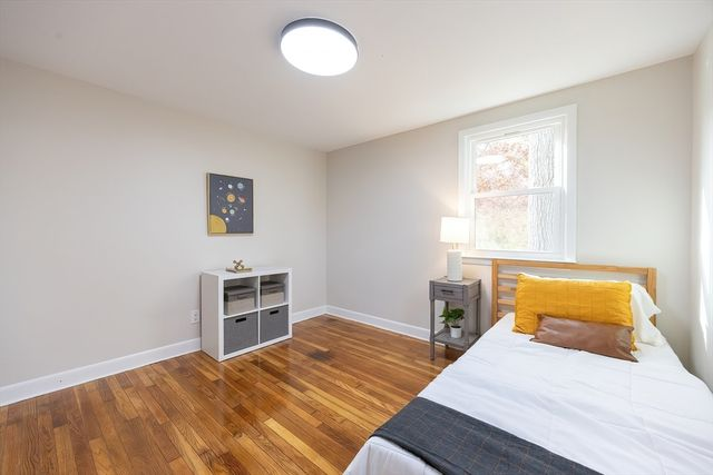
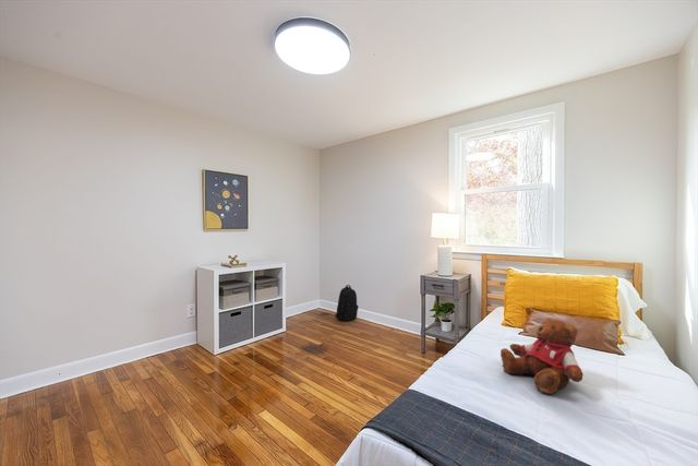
+ teddy bear (541, 349)
+ backpack (347, 301)
